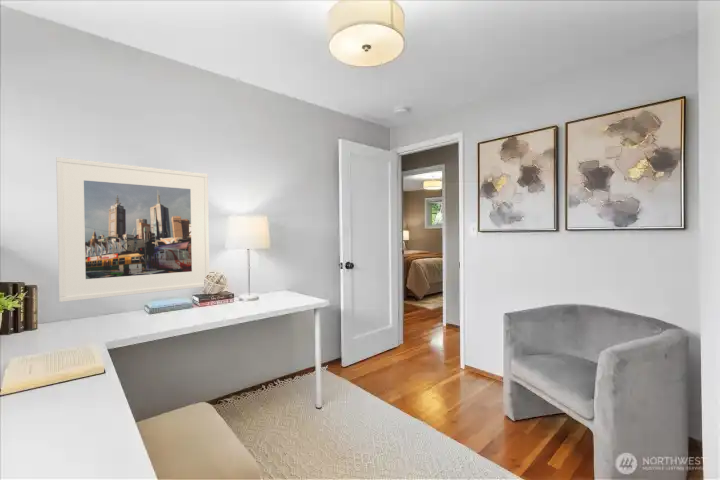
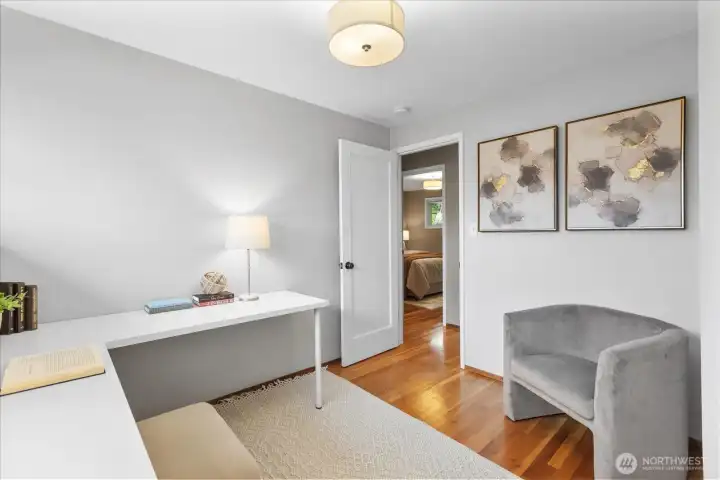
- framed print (142, 230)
